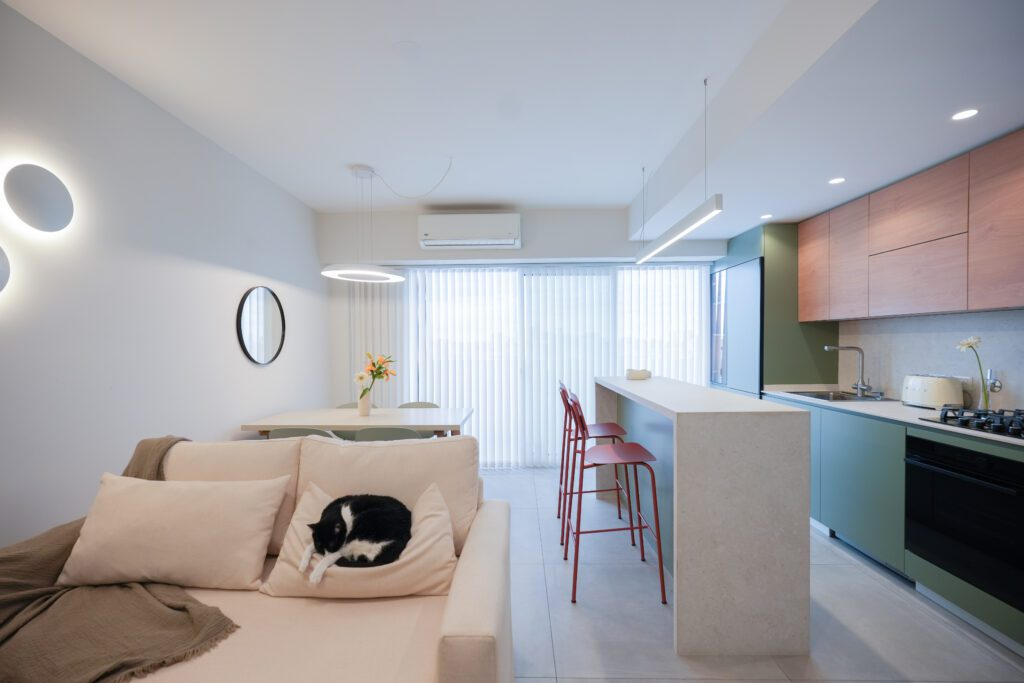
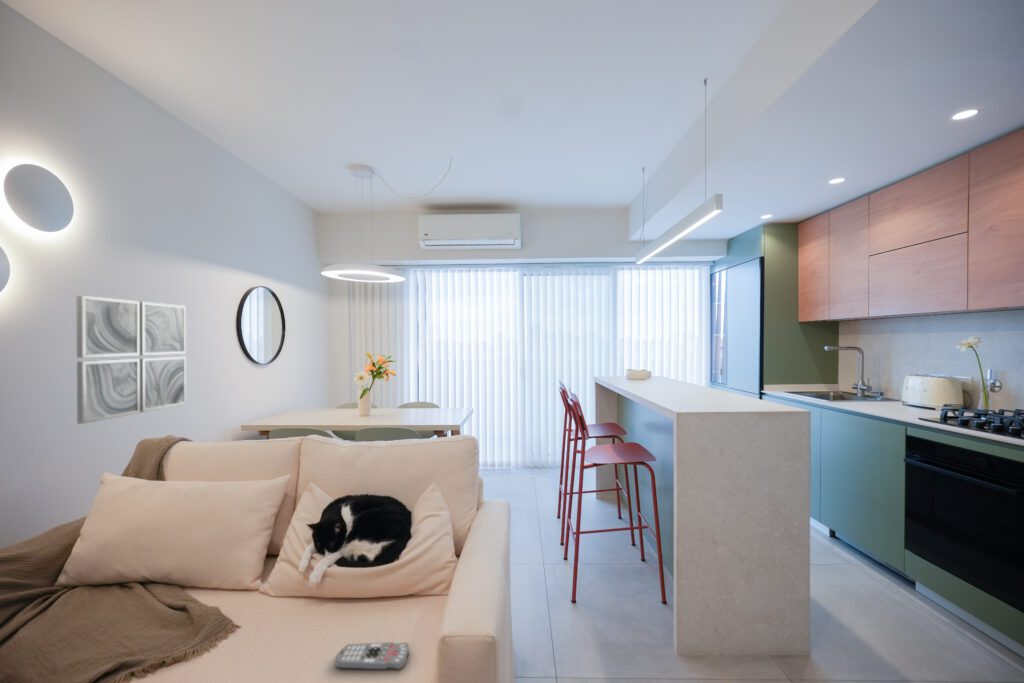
+ remote control (372, 656)
+ wall art (138, 355)
